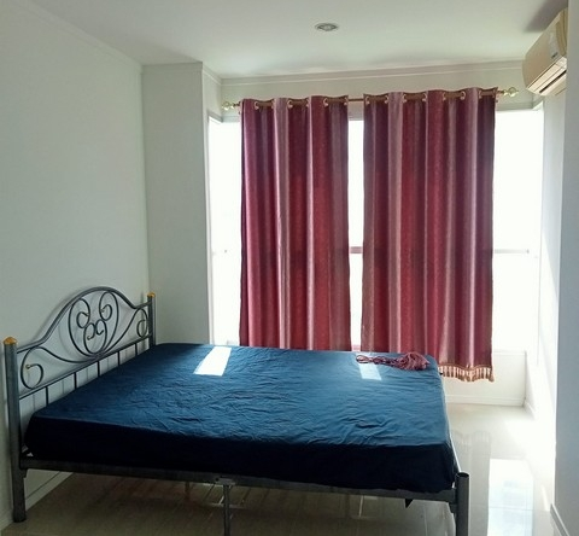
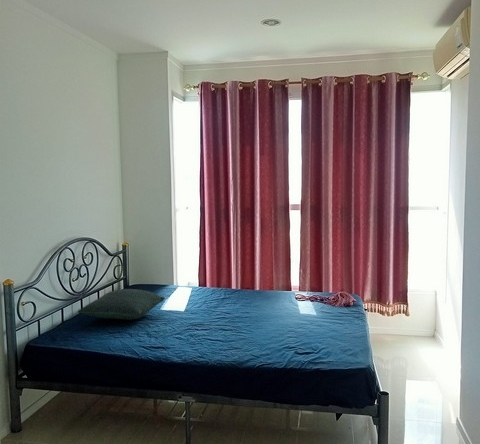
+ pillow (123, 305)
